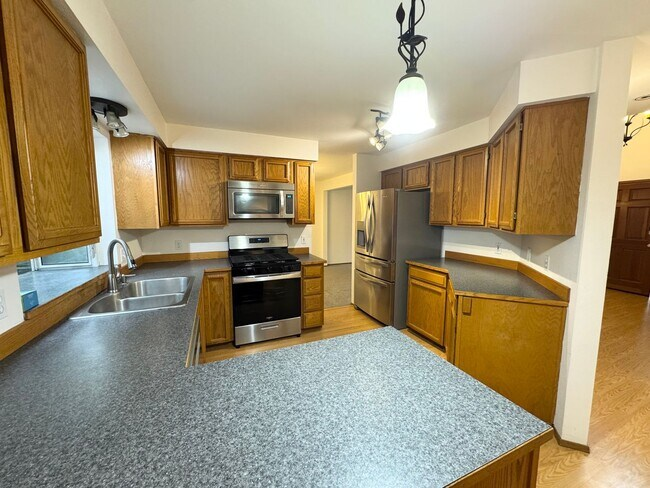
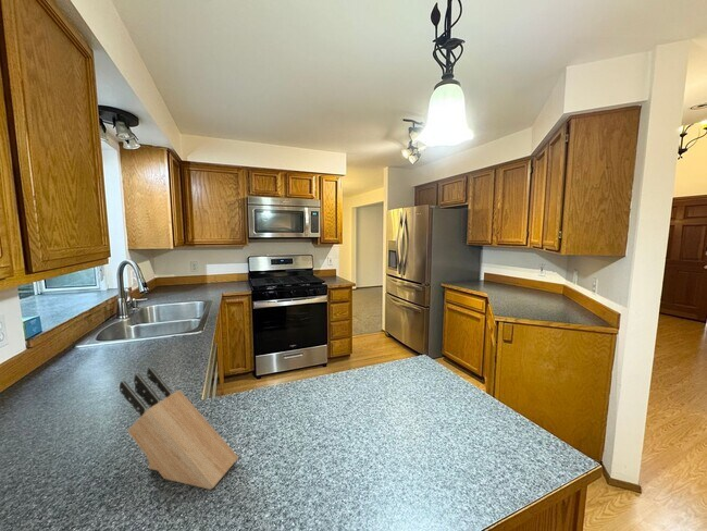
+ knife block (176, 421)
